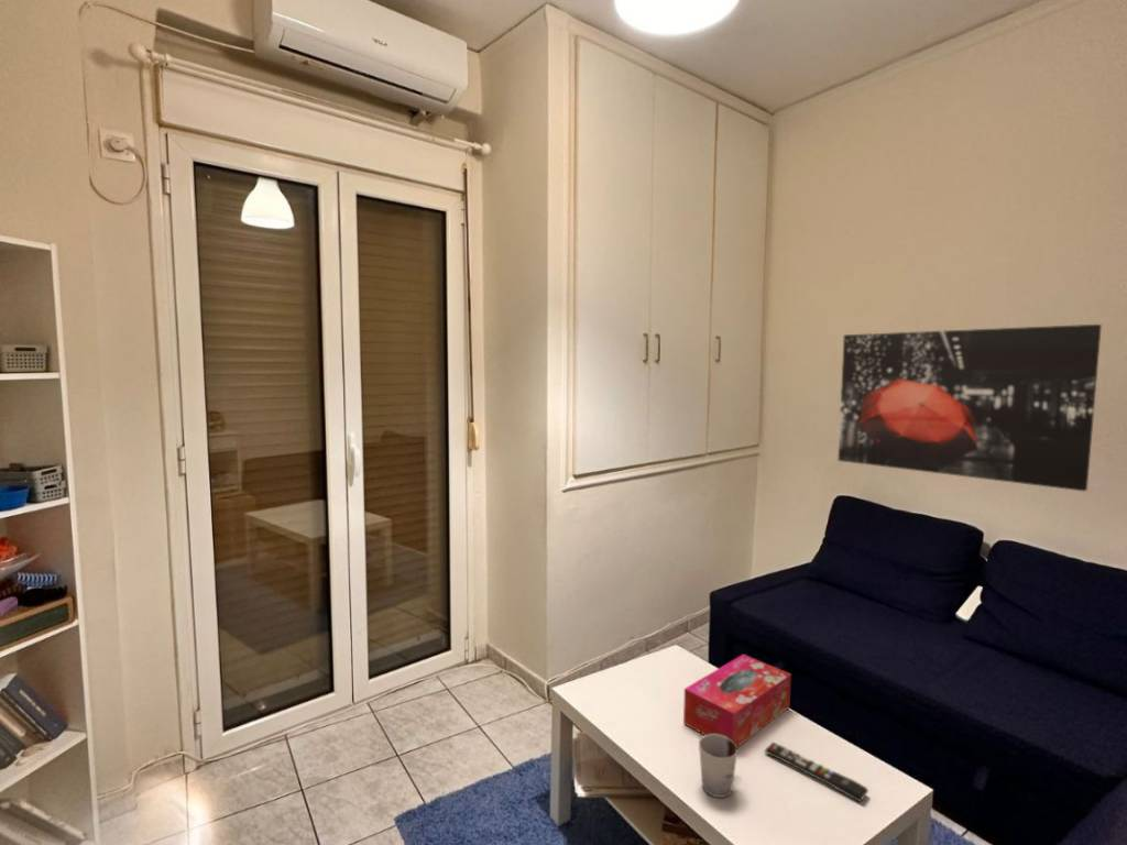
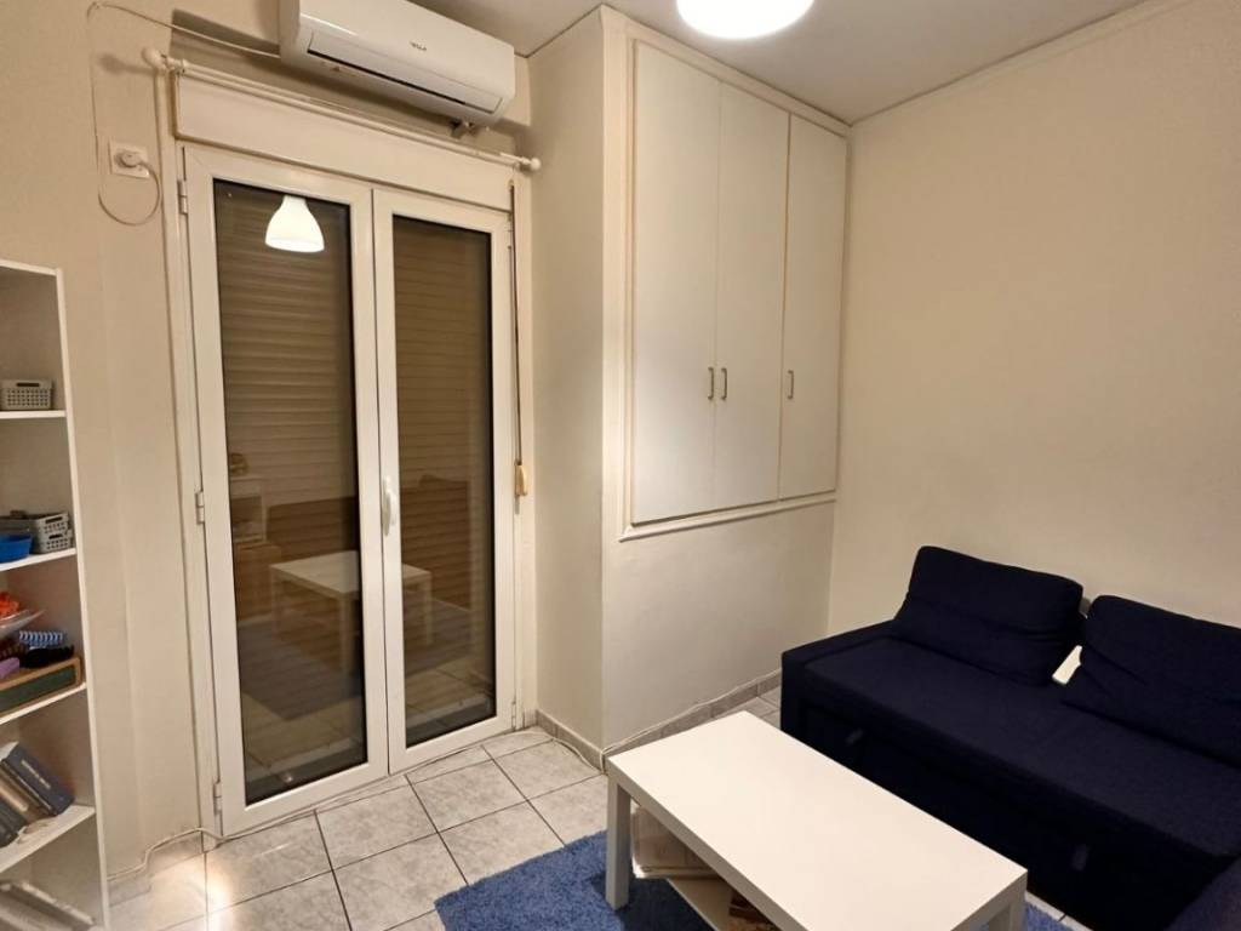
- tissue box (738, 698)
- remote control (813, 769)
- cup (721, 762)
- wall art (950, 403)
